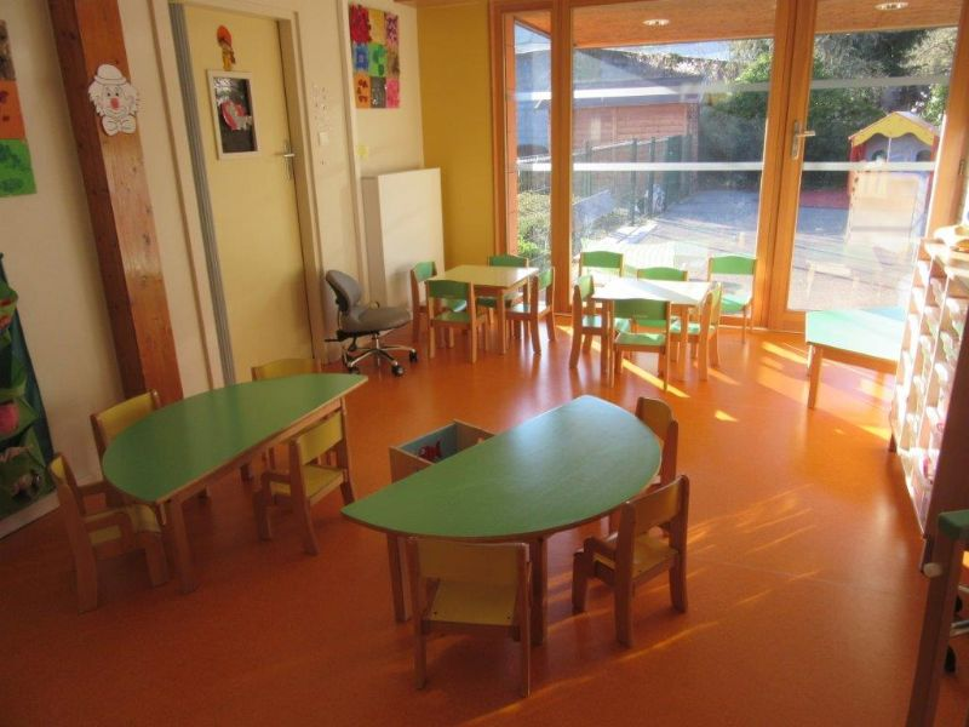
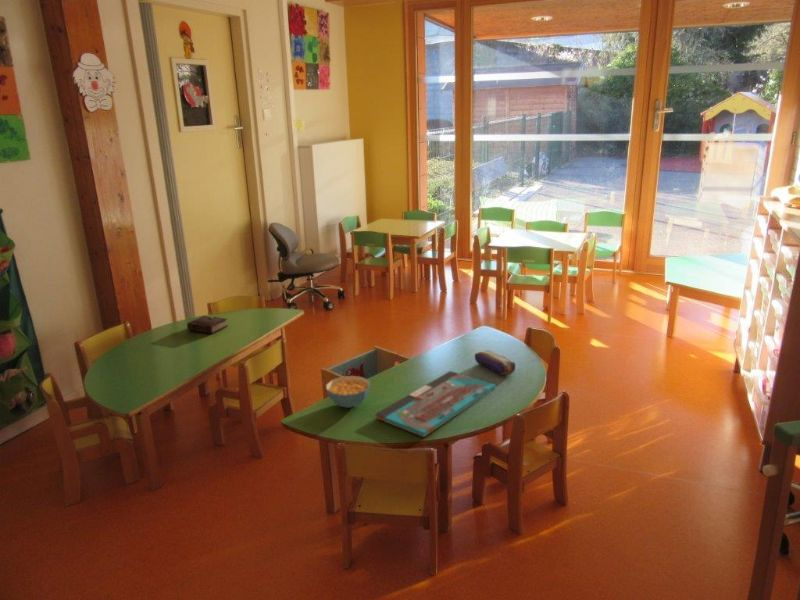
+ book (211, 324)
+ pencil case (494, 362)
+ cereal bowl (348, 394)
+ board game (438, 399)
